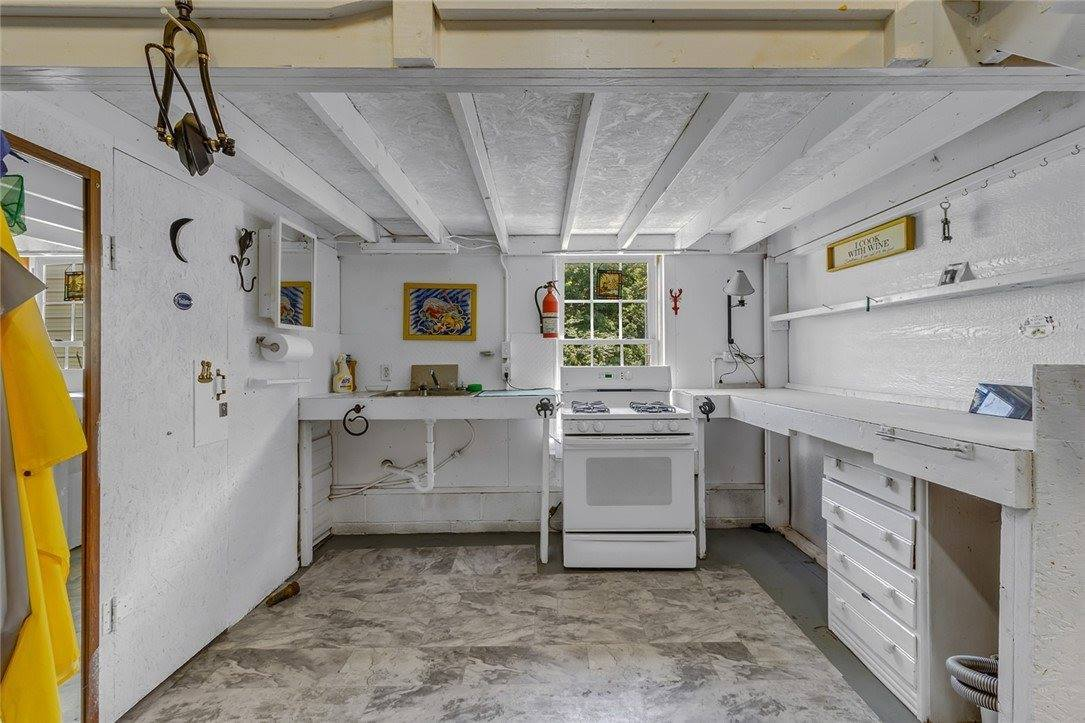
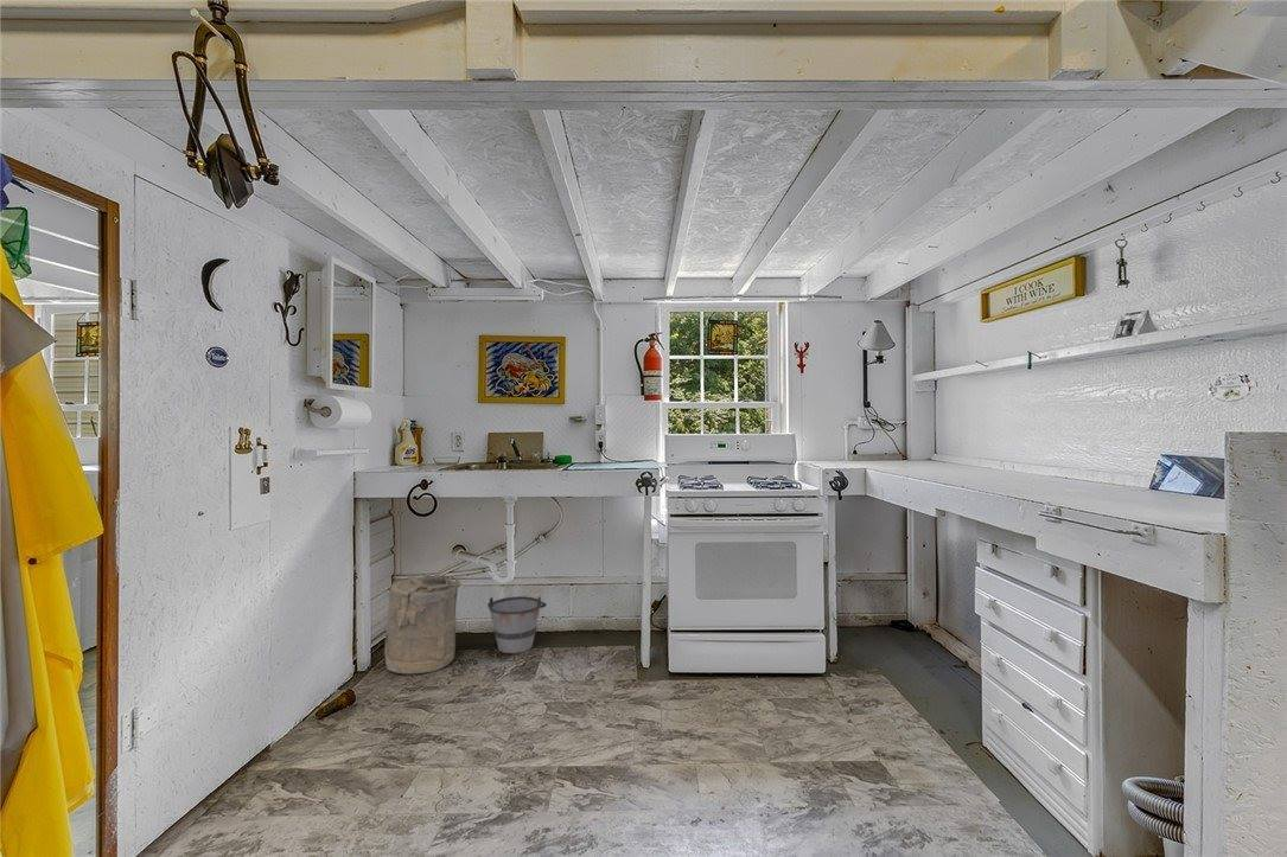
+ laundry hamper (419, 620)
+ bucket (516, 620)
